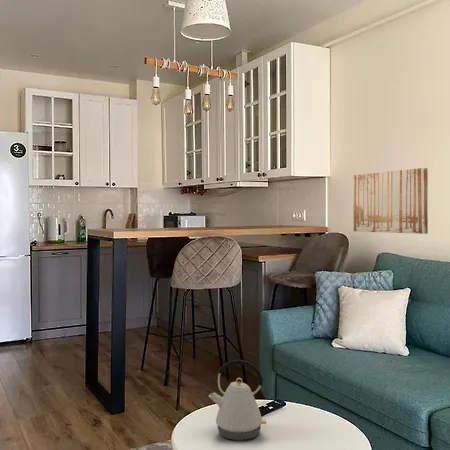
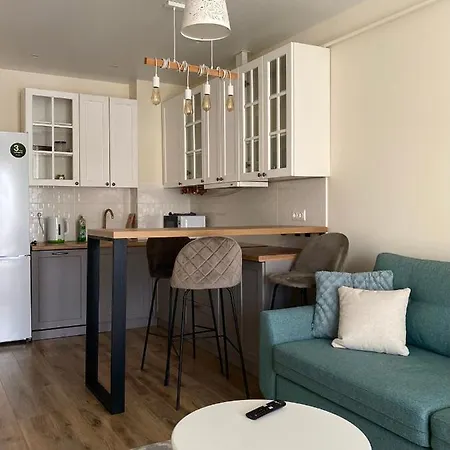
- wall art (387, 202)
- kettle (237, 396)
